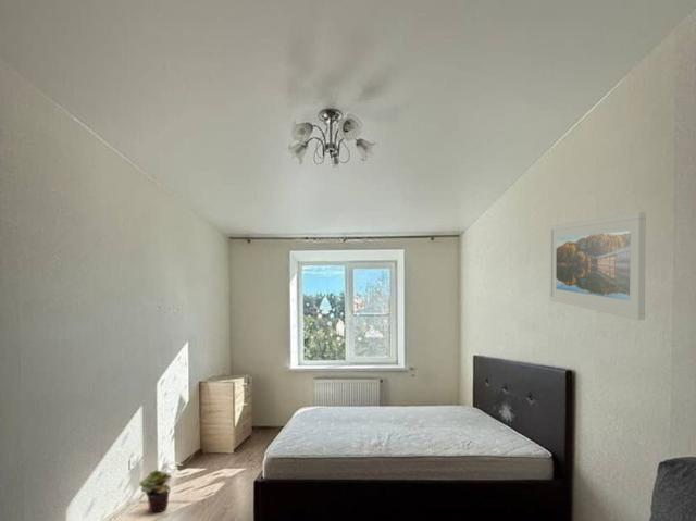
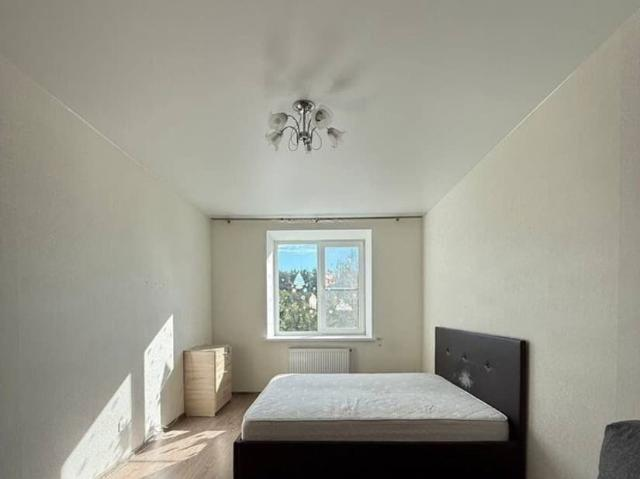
- potted plant (154, 489)
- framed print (588, 264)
